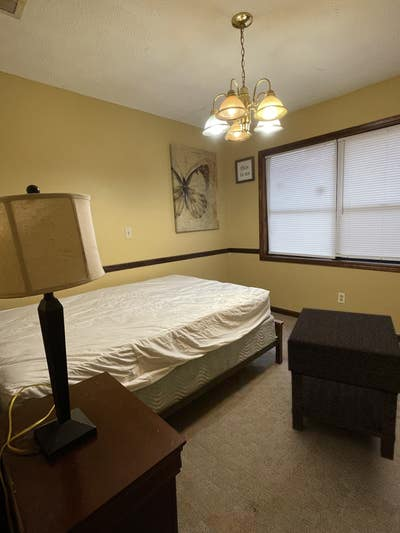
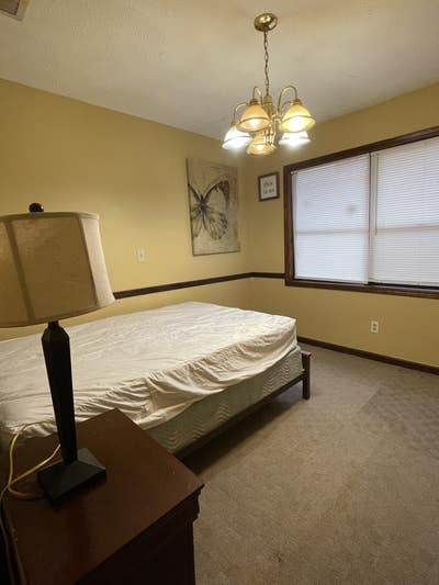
- nightstand (341, 371)
